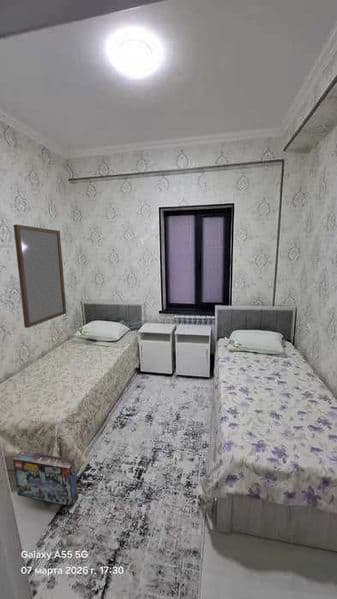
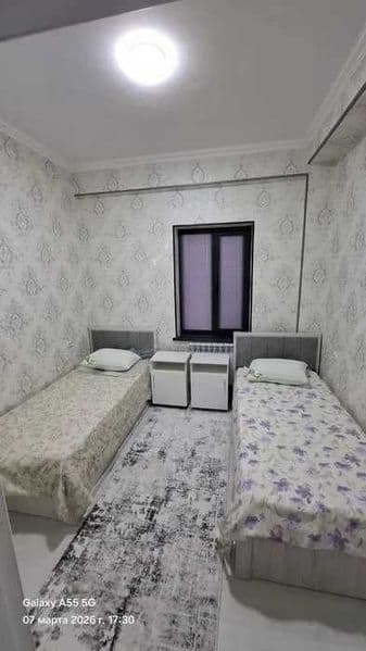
- home mirror (43, 275)
- box (46, 477)
